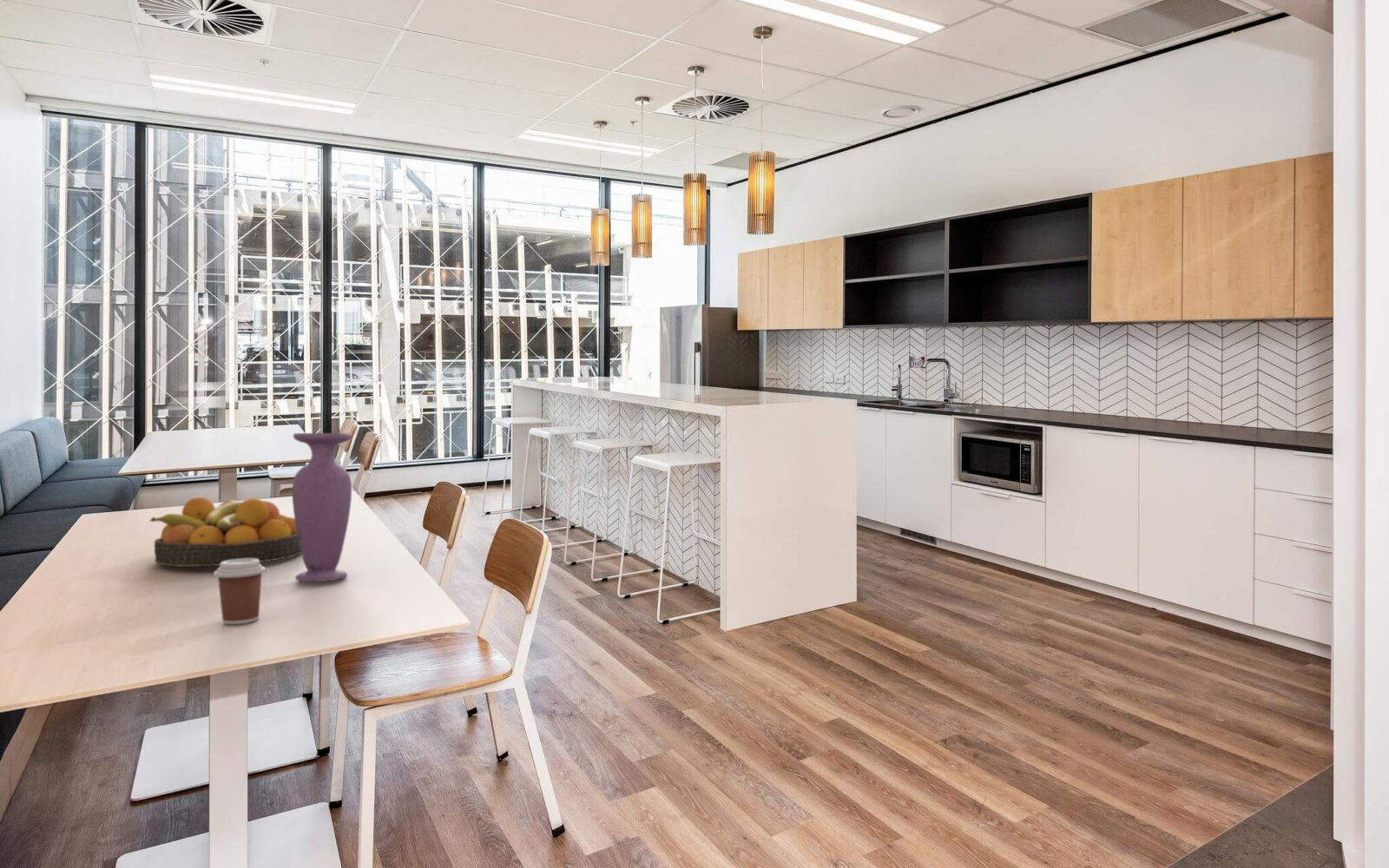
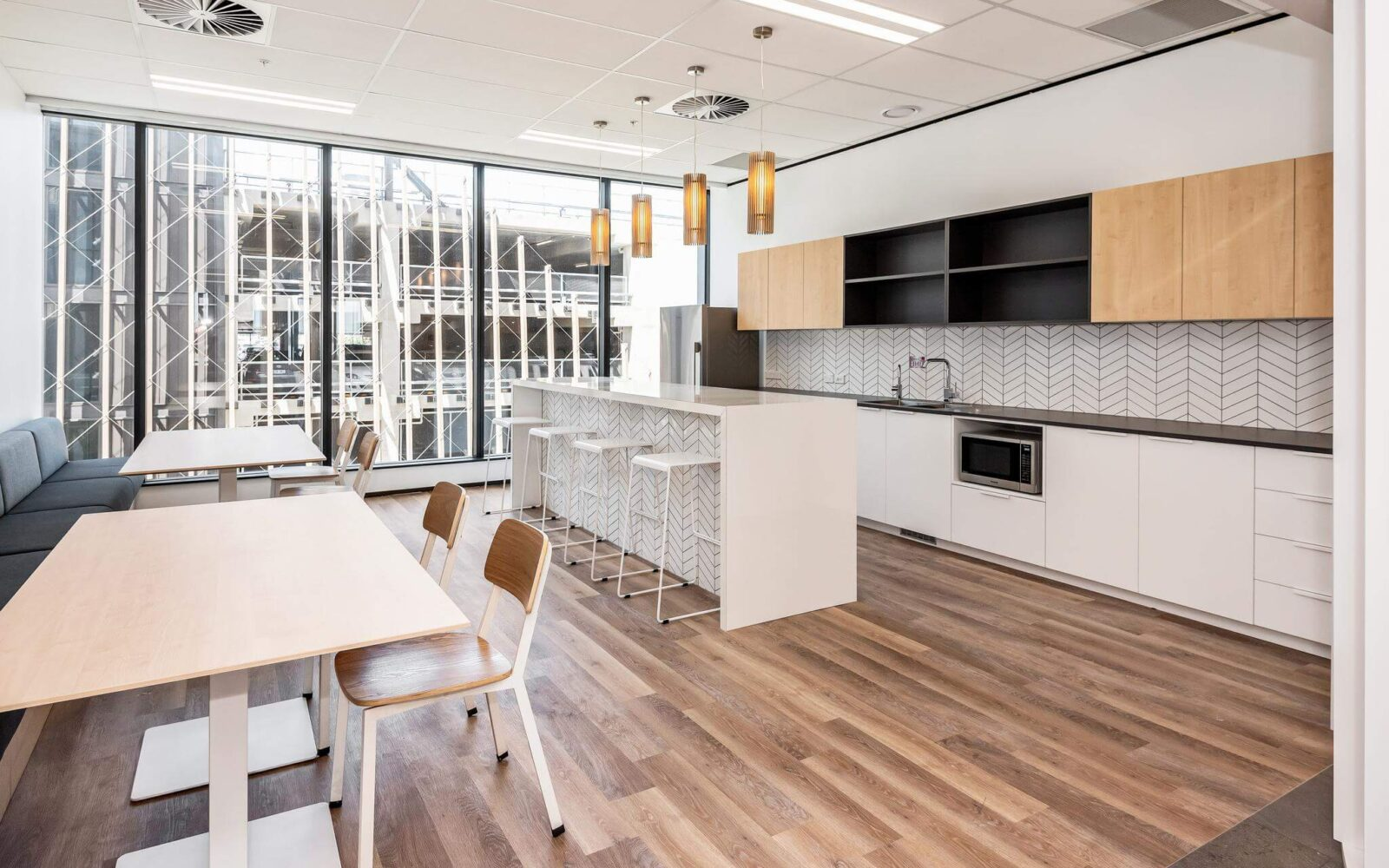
- coffee cup (240, 590)
- vase (323, 505)
- fruit bowl (233, 526)
